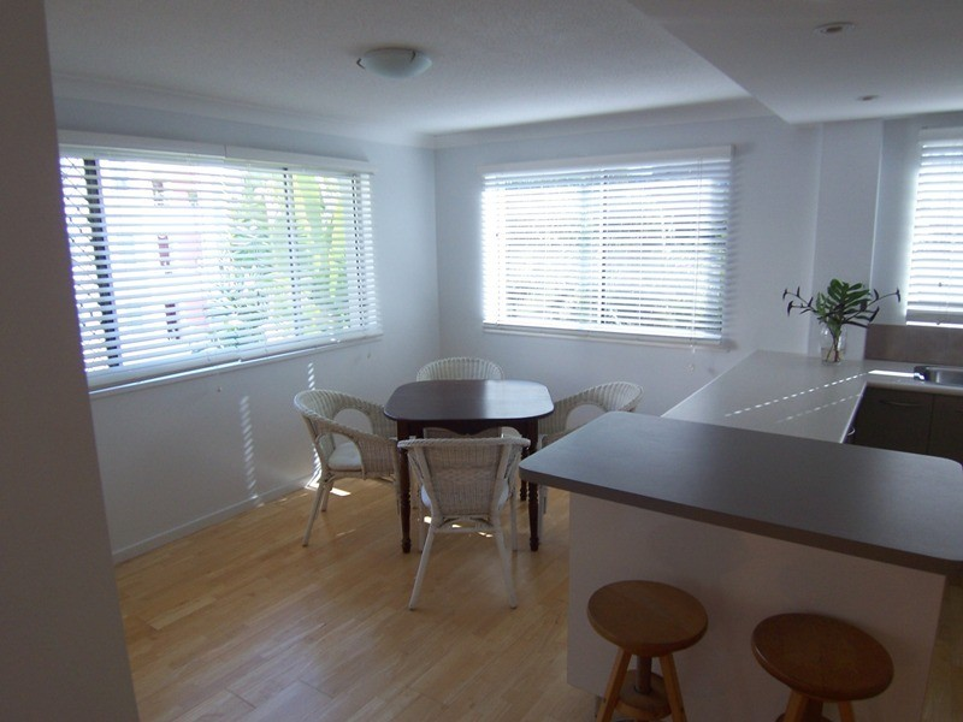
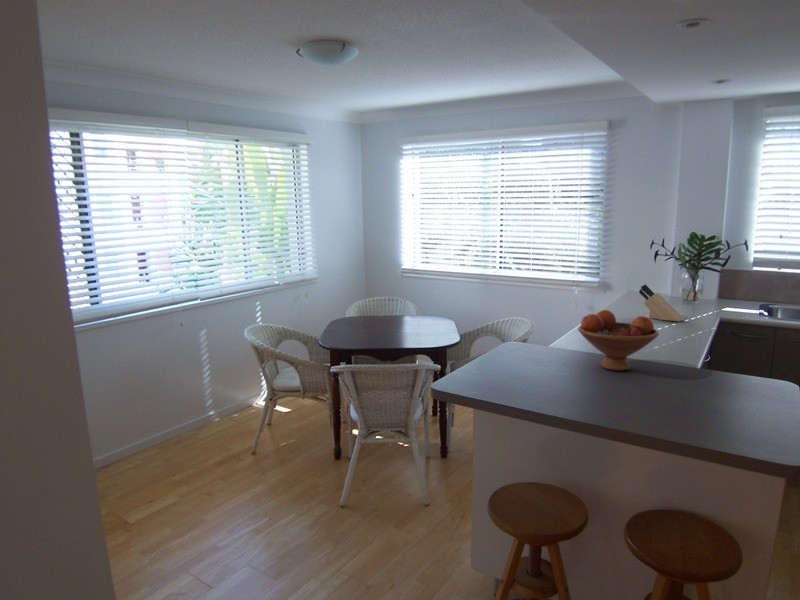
+ fruit bowl (616, 341)
+ knife block (660, 302)
